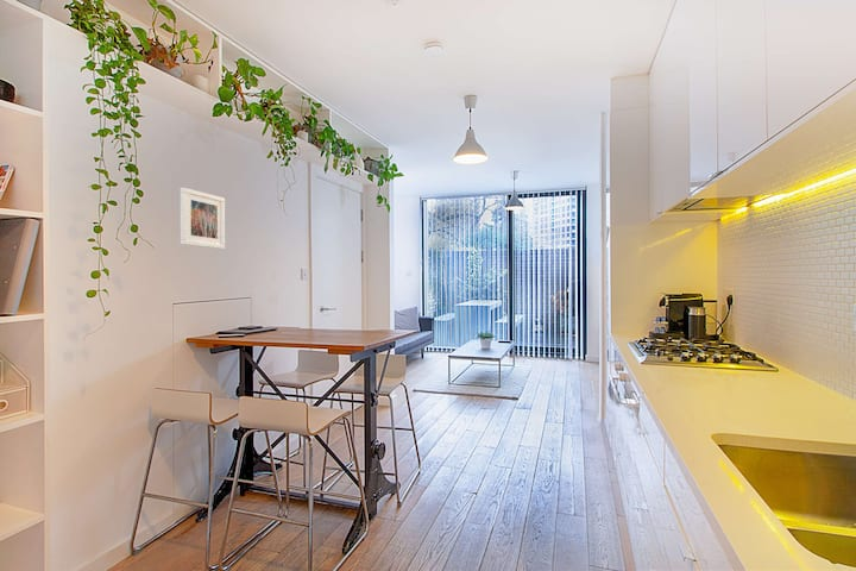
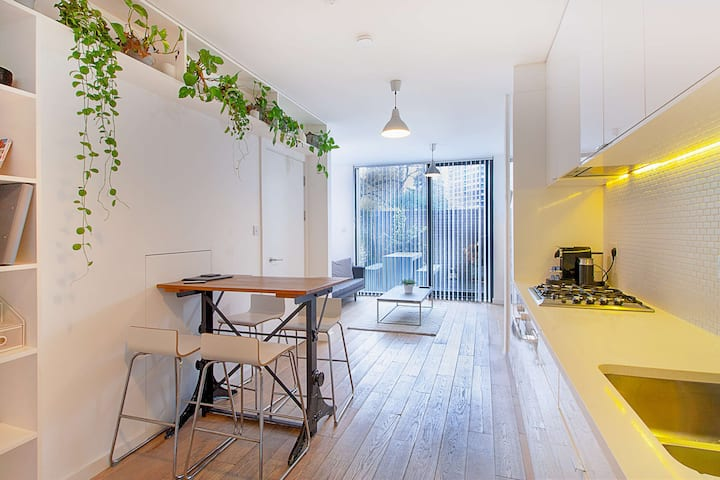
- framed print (203, 219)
